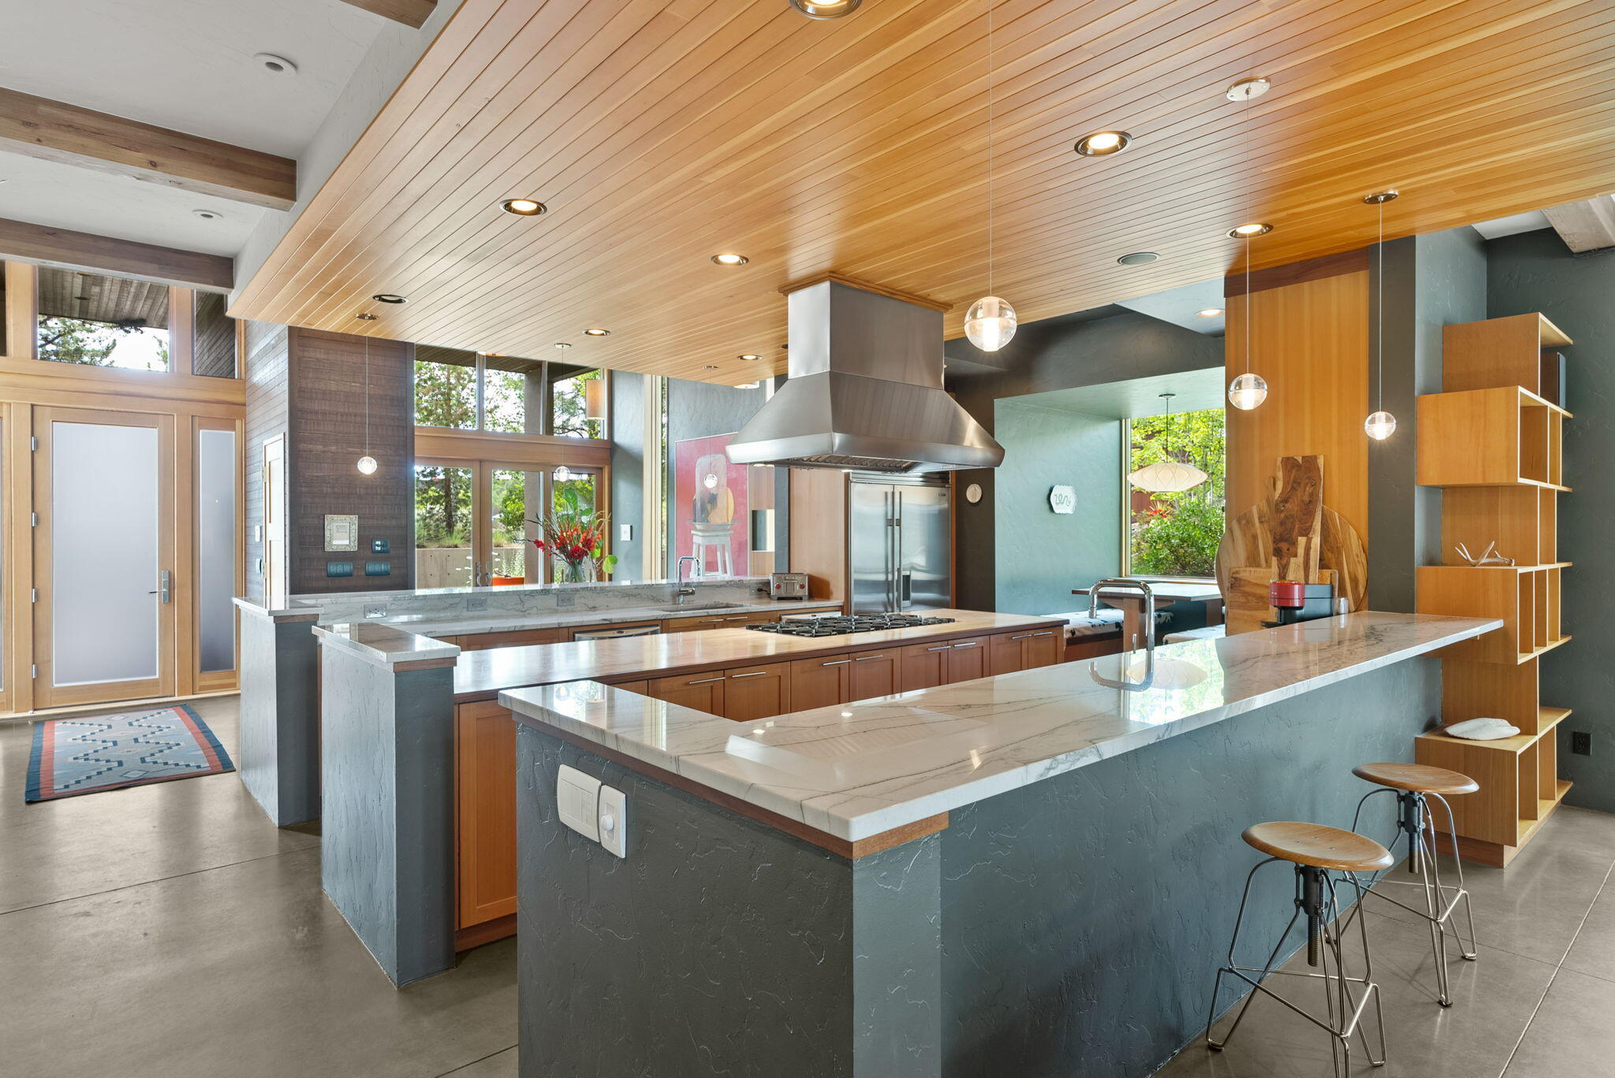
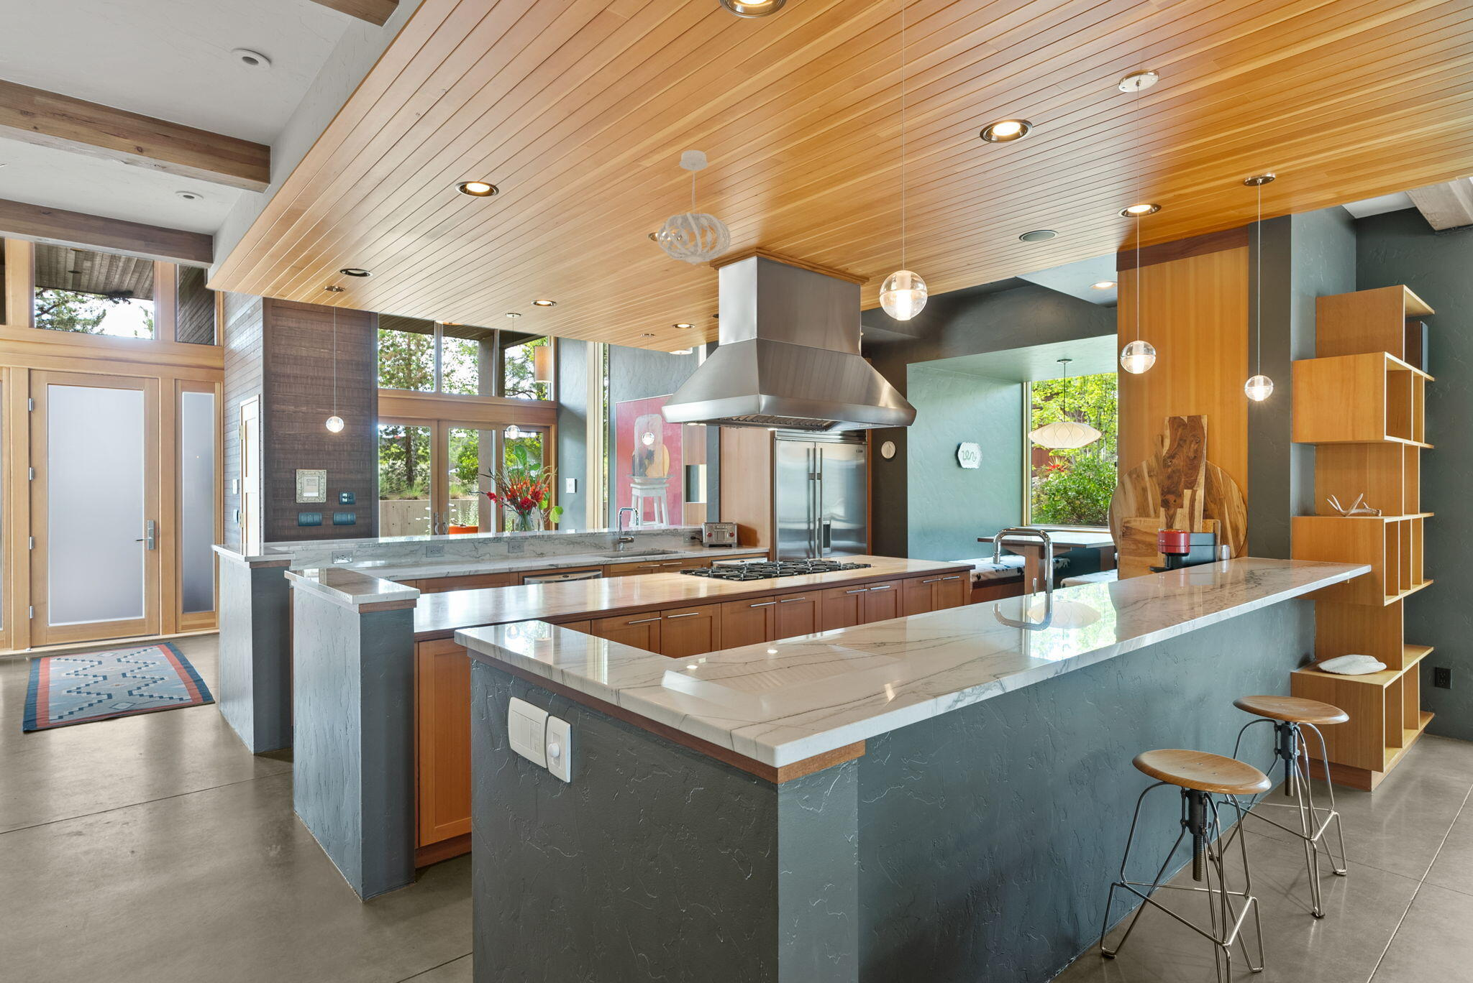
+ pendant light (694, 210)
